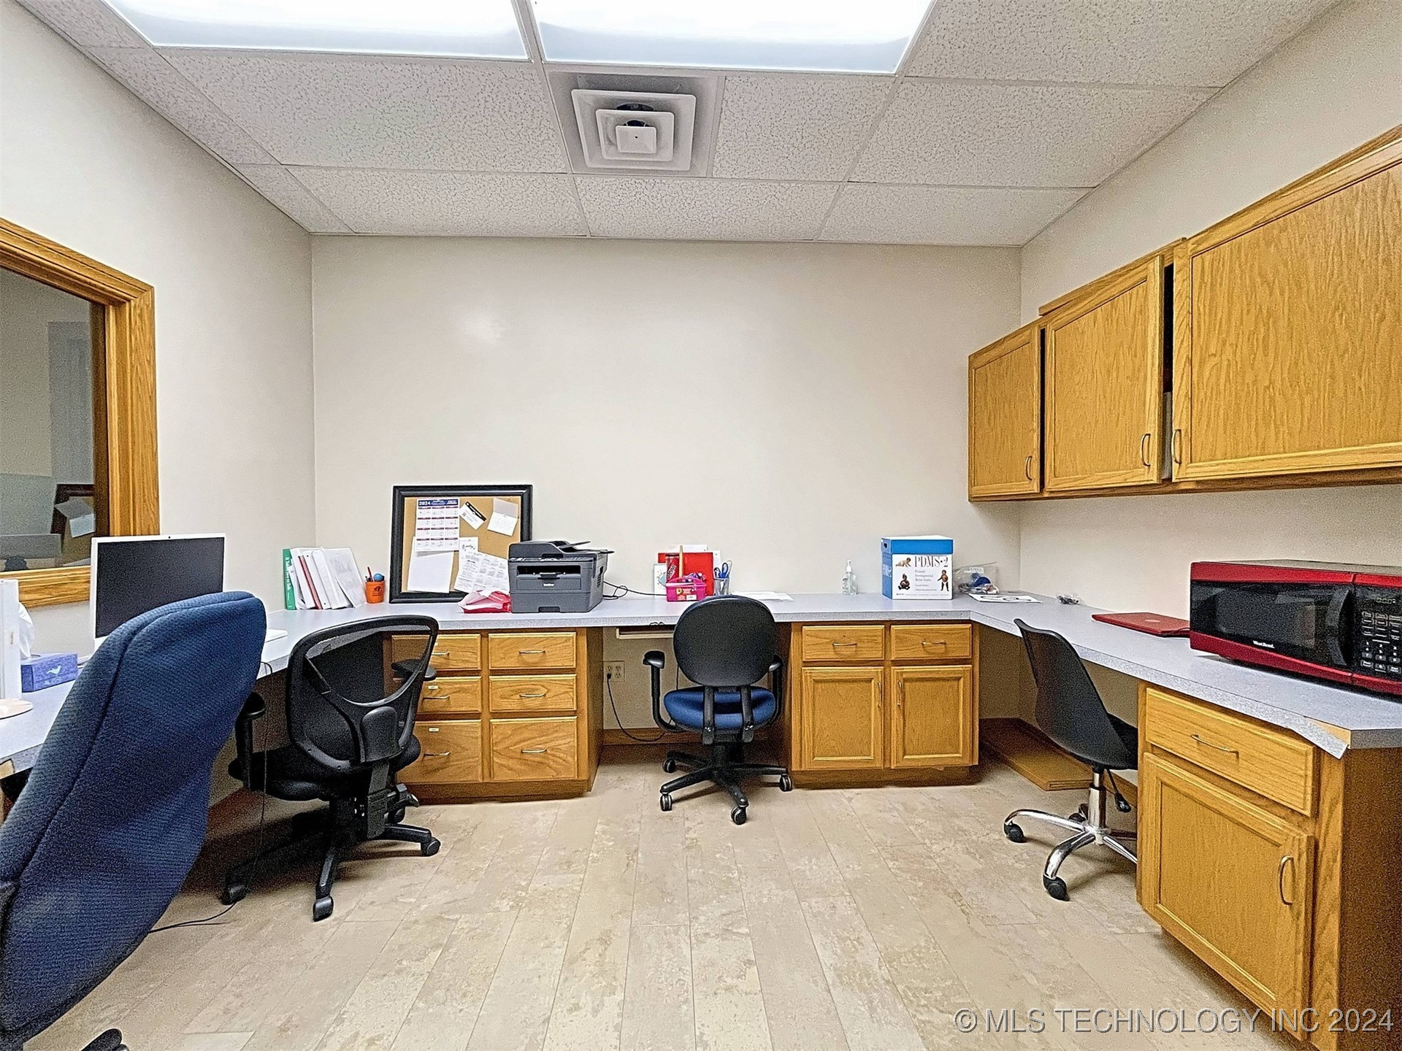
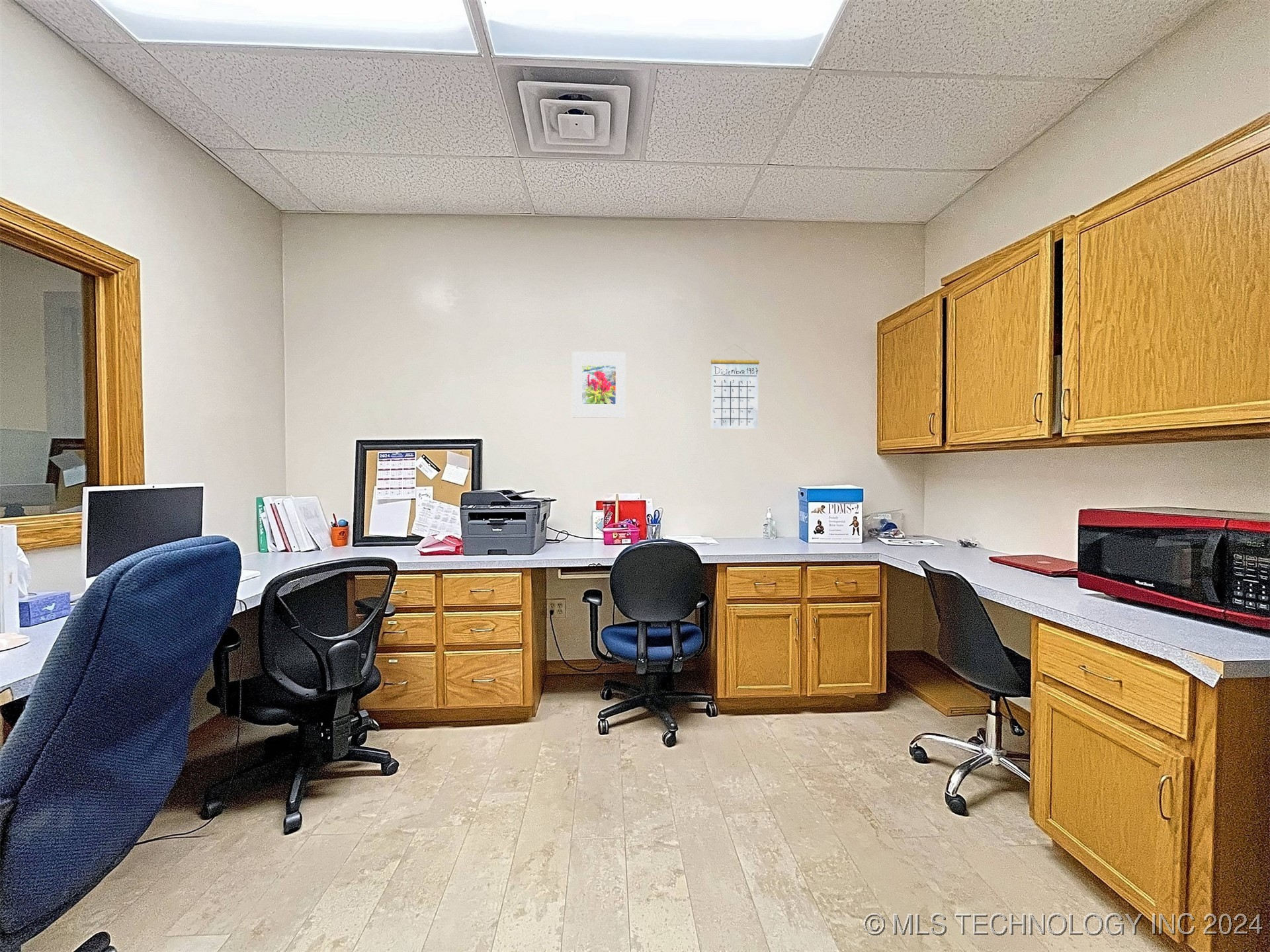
+ calendar (734, 386)
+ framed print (599, 385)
